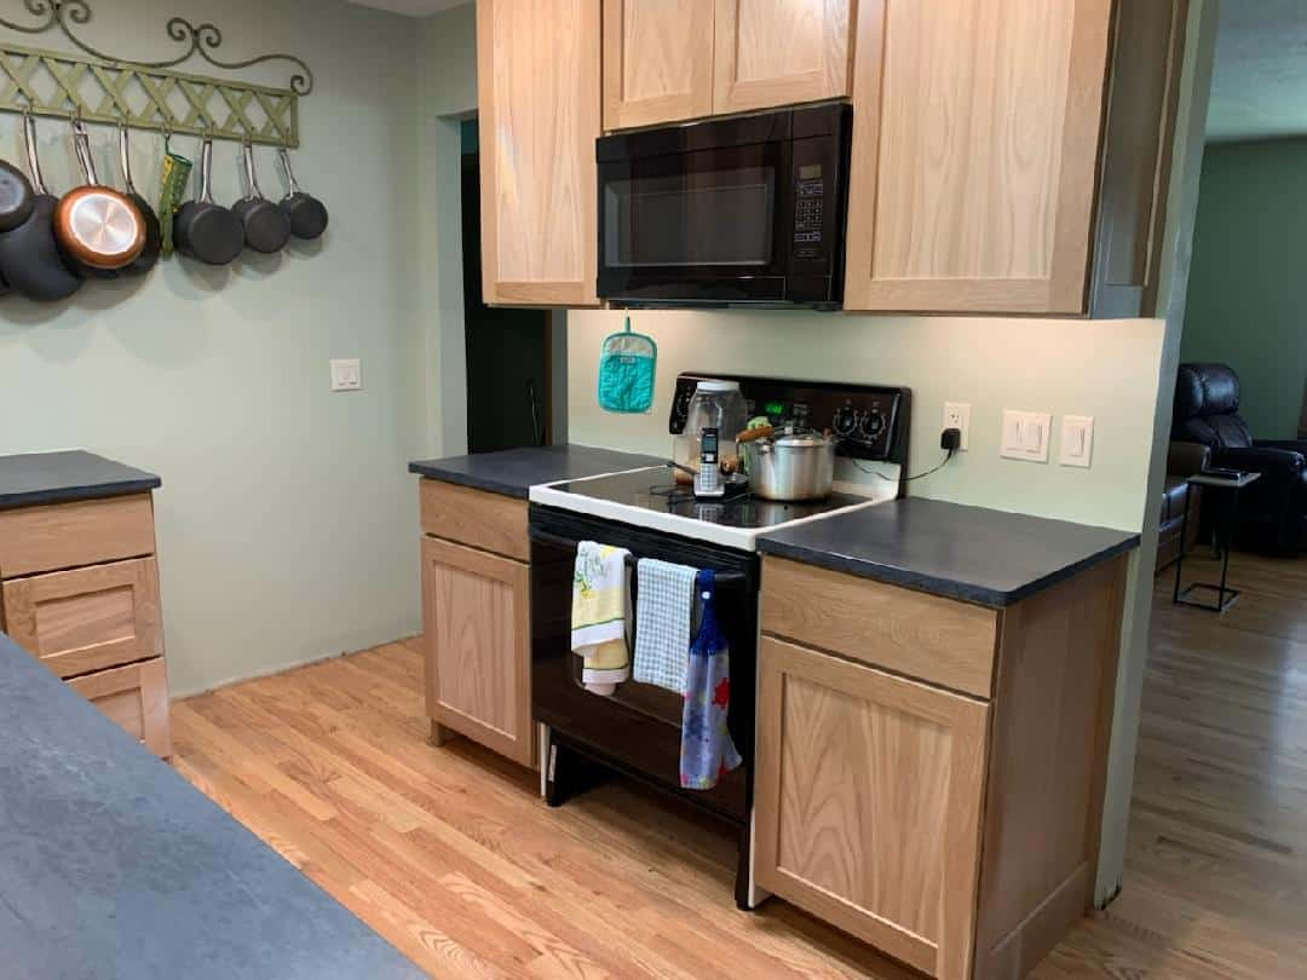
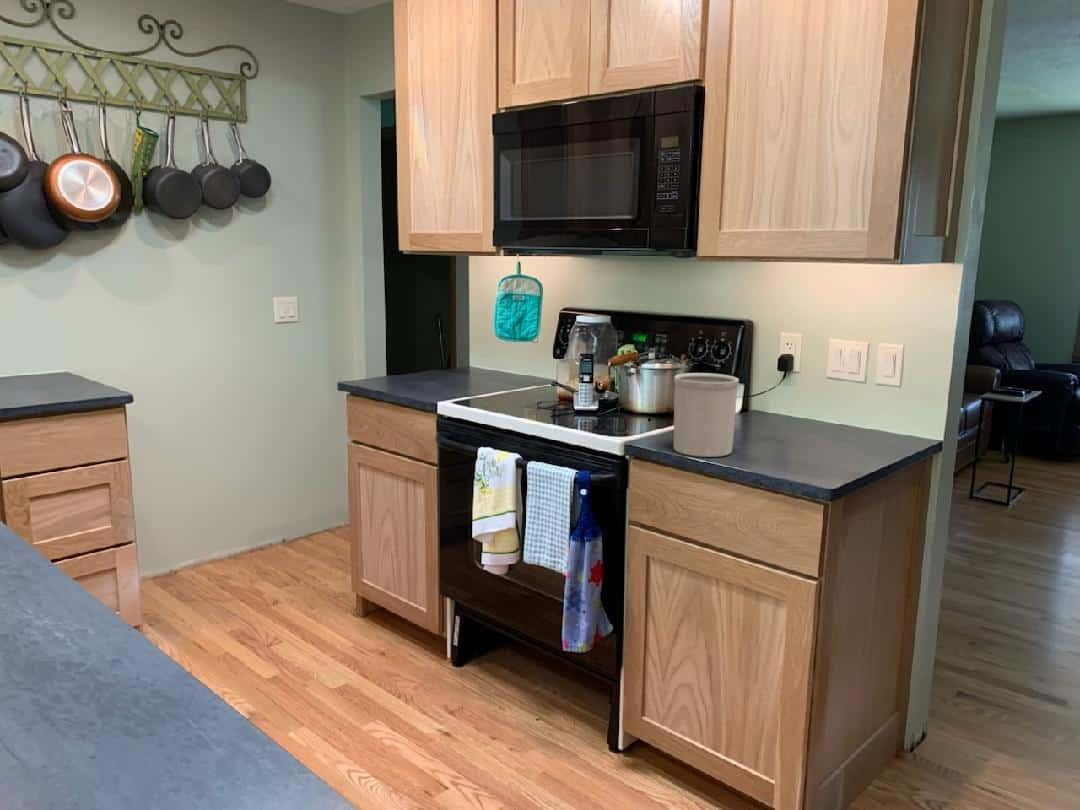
+ utensil holder (704, 414)
